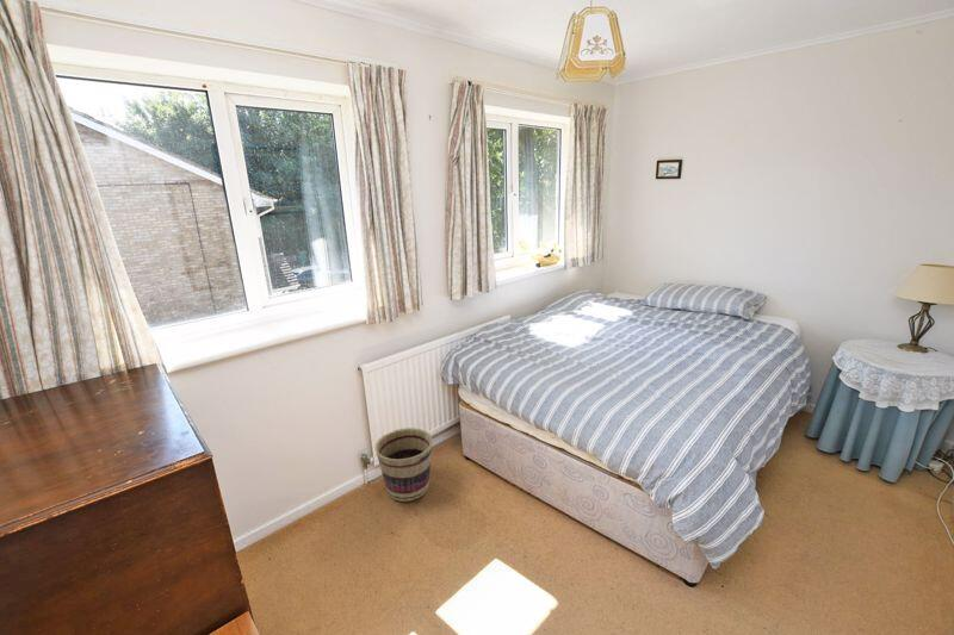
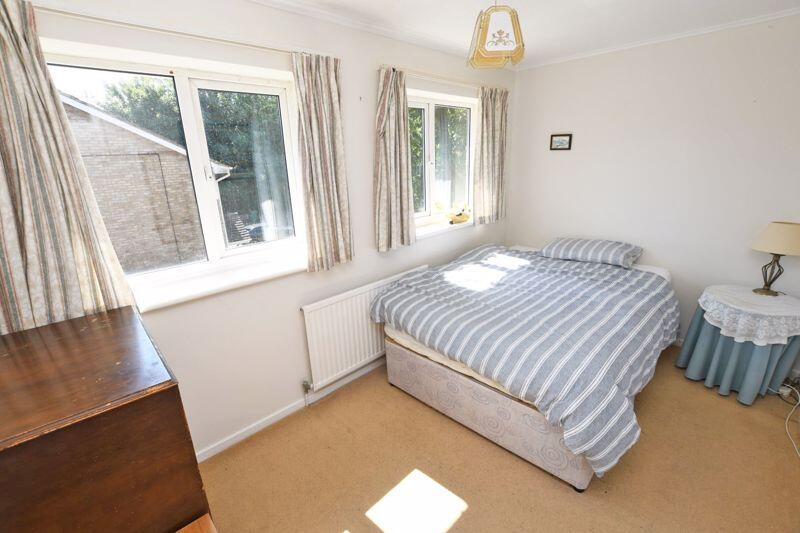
- basket (405, 465)
